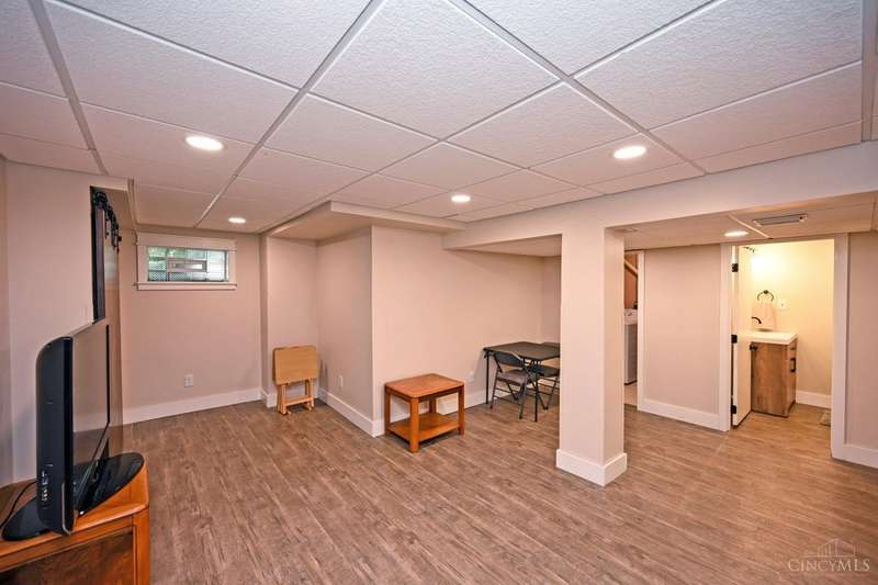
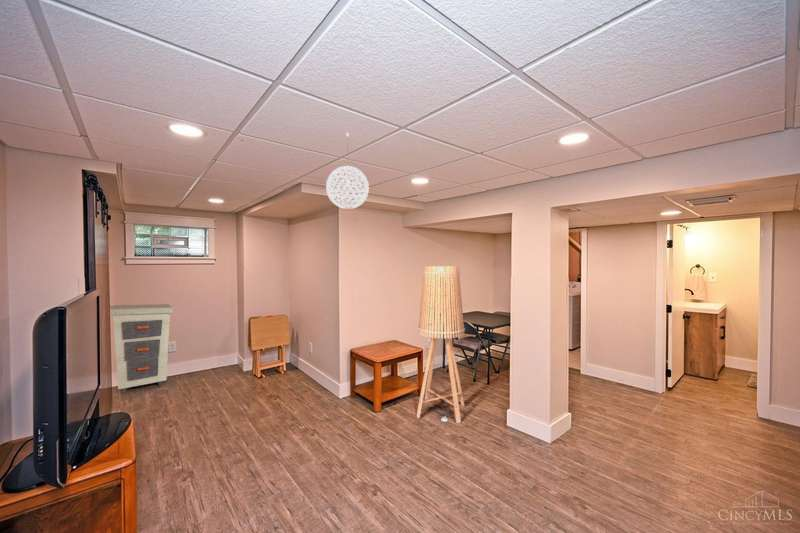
+ cabinet (142, 346)
+ floor lamp (441, 337)
+ pendant light (347, 171)
